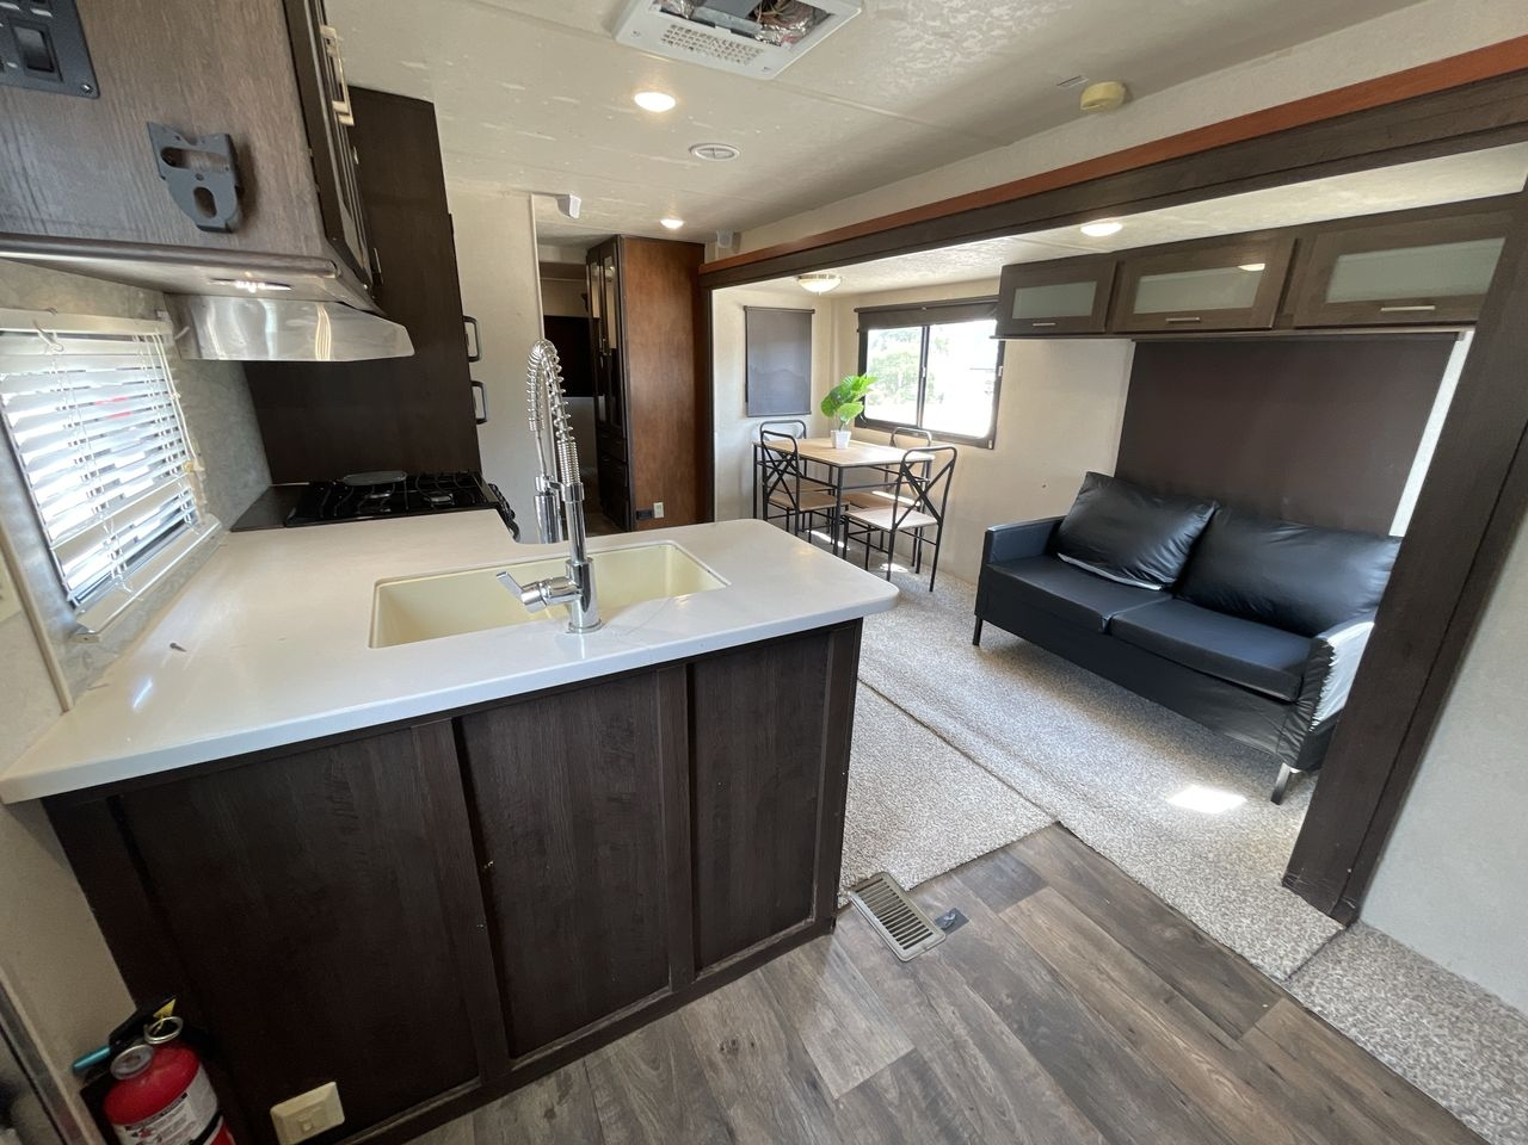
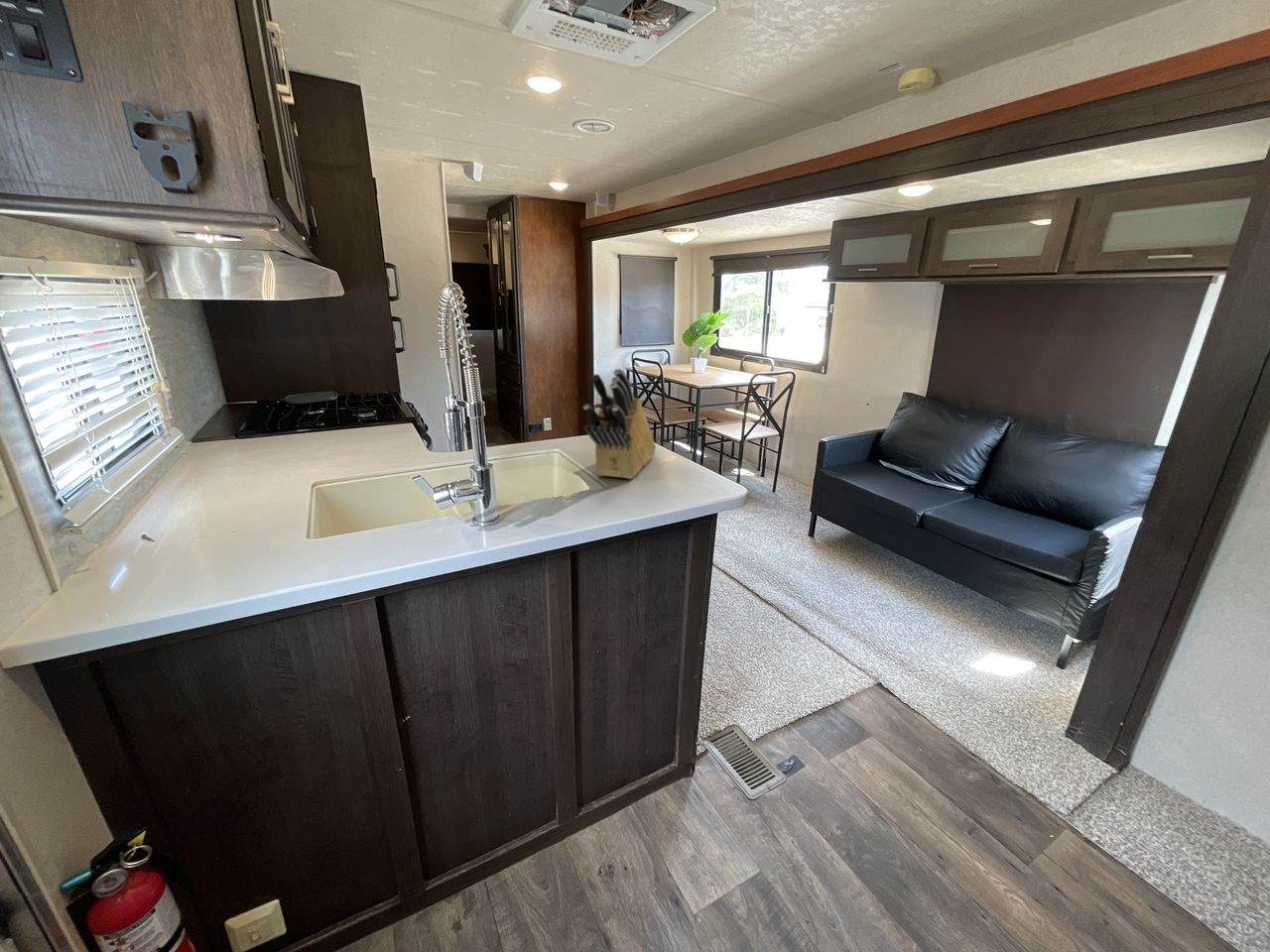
+ knife block (622, 418)
